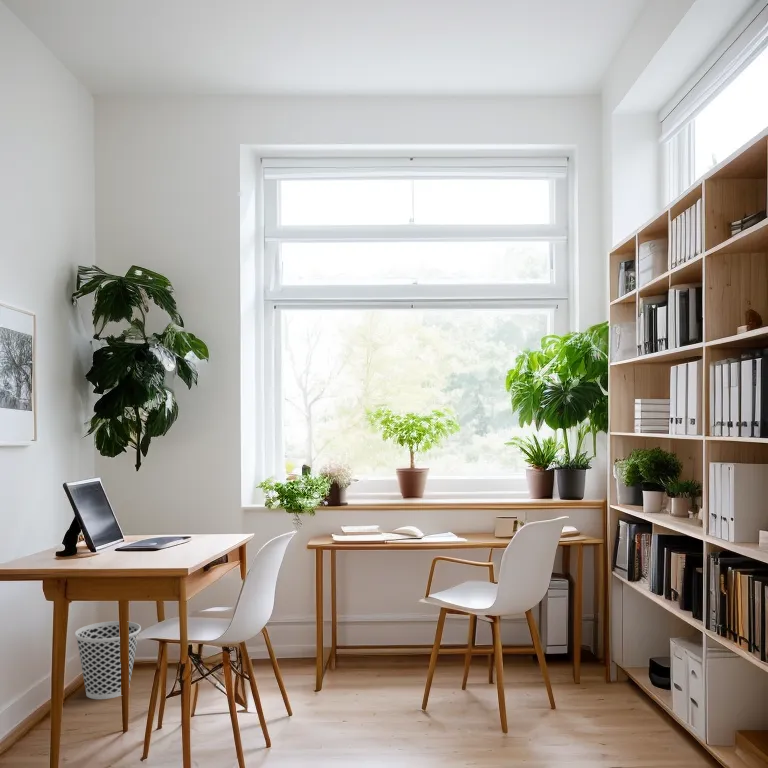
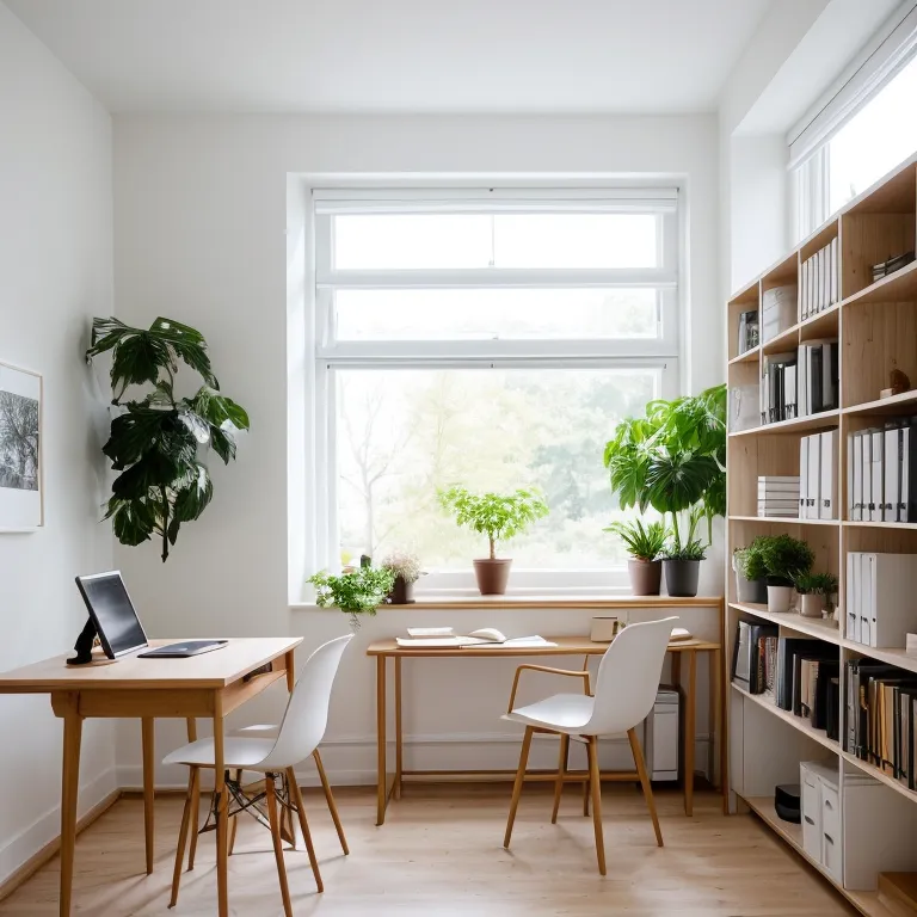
- wastebasket (108, 660)
